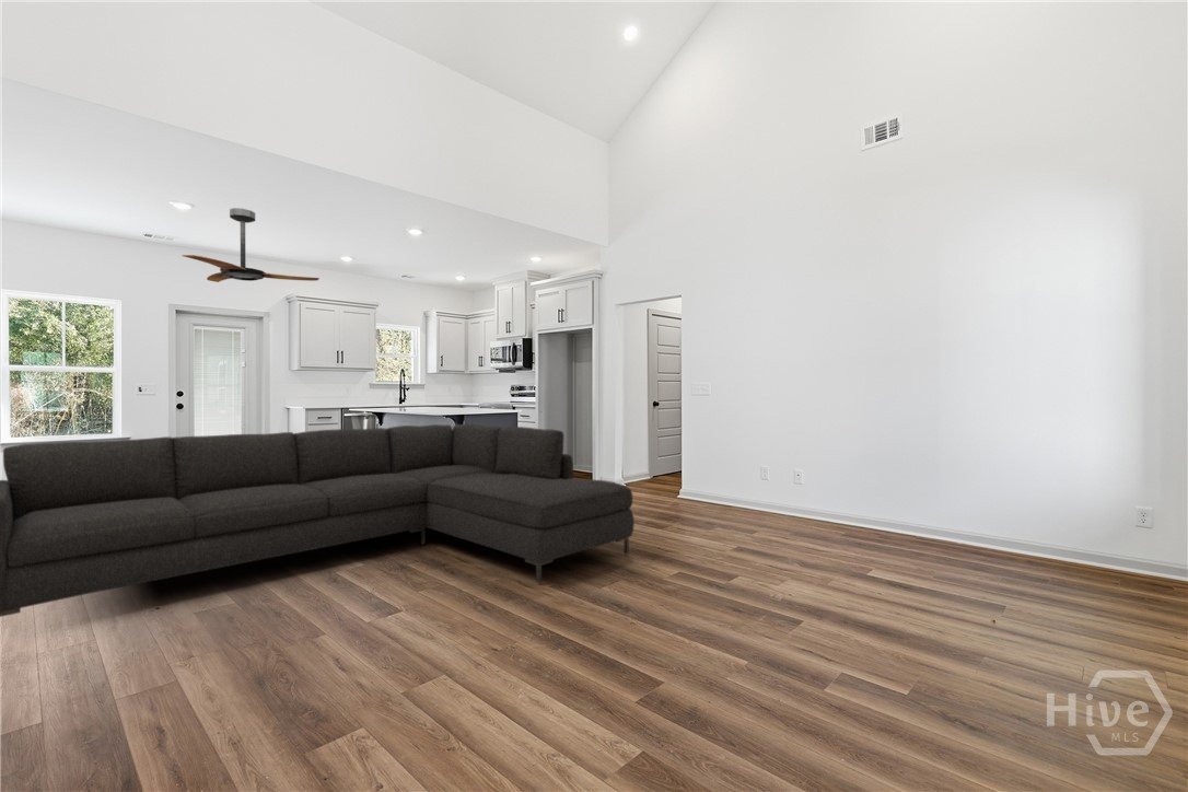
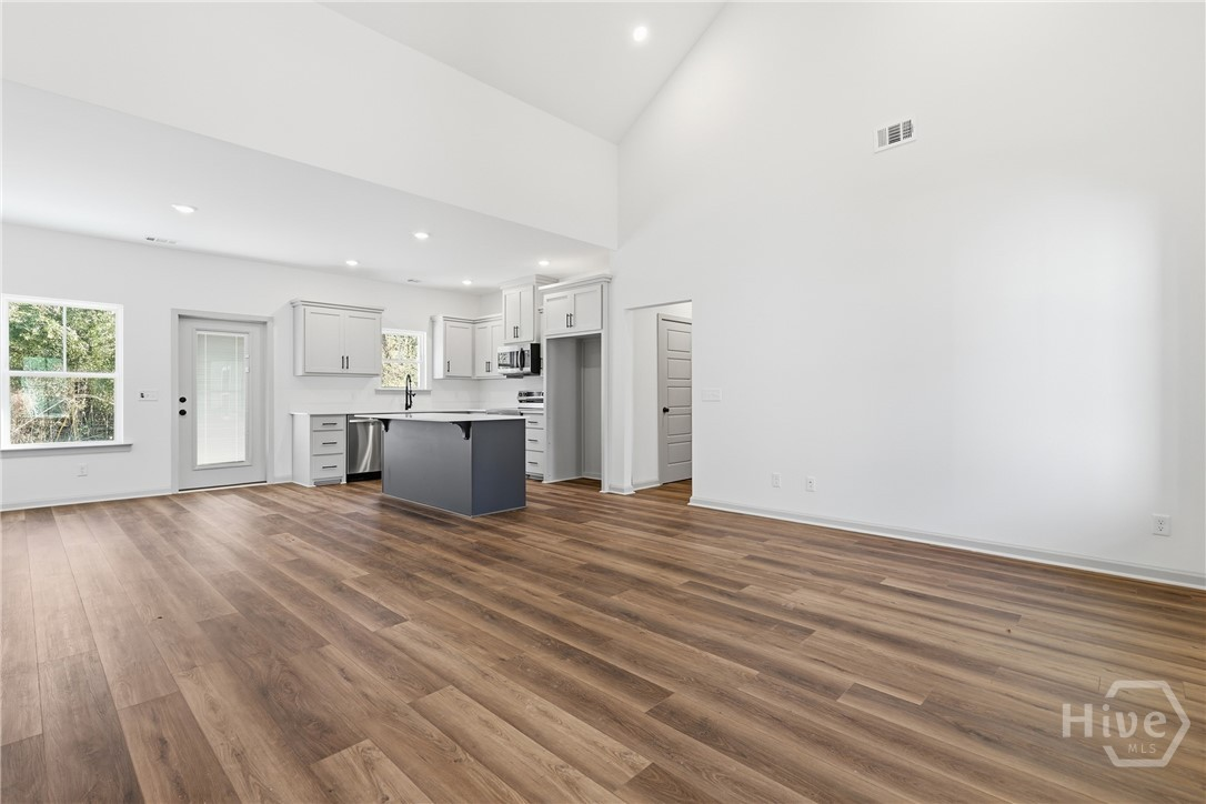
- sofa (346, 504)
- ceiling fan (244, 247)
